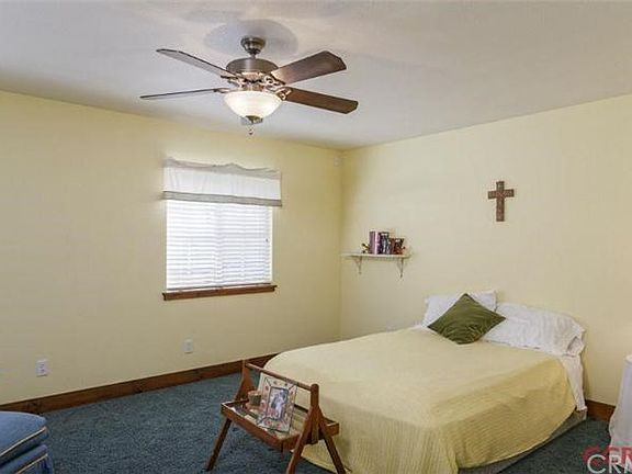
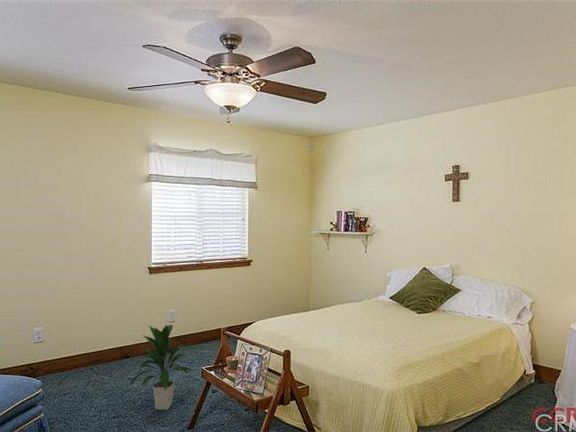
+ indoor plant (162, 364)
